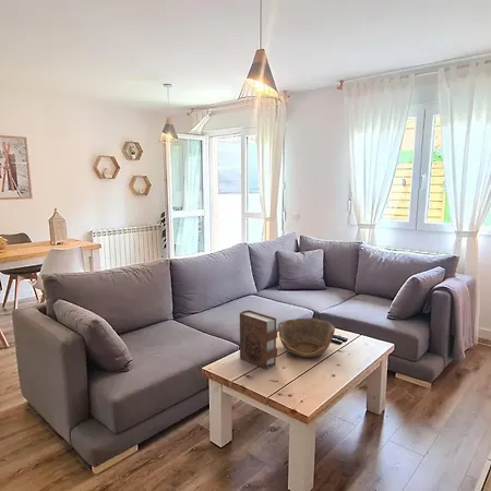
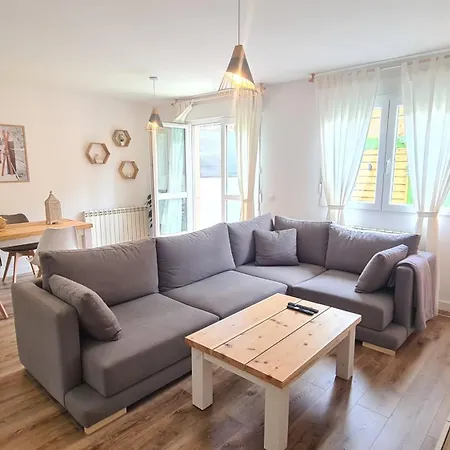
- bowl (306, 336)
- book (256, 338)
